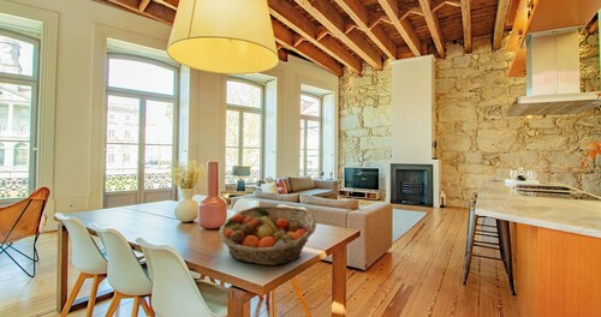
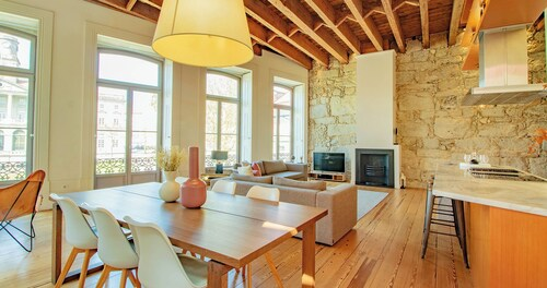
- fruit basket (267, 232)
